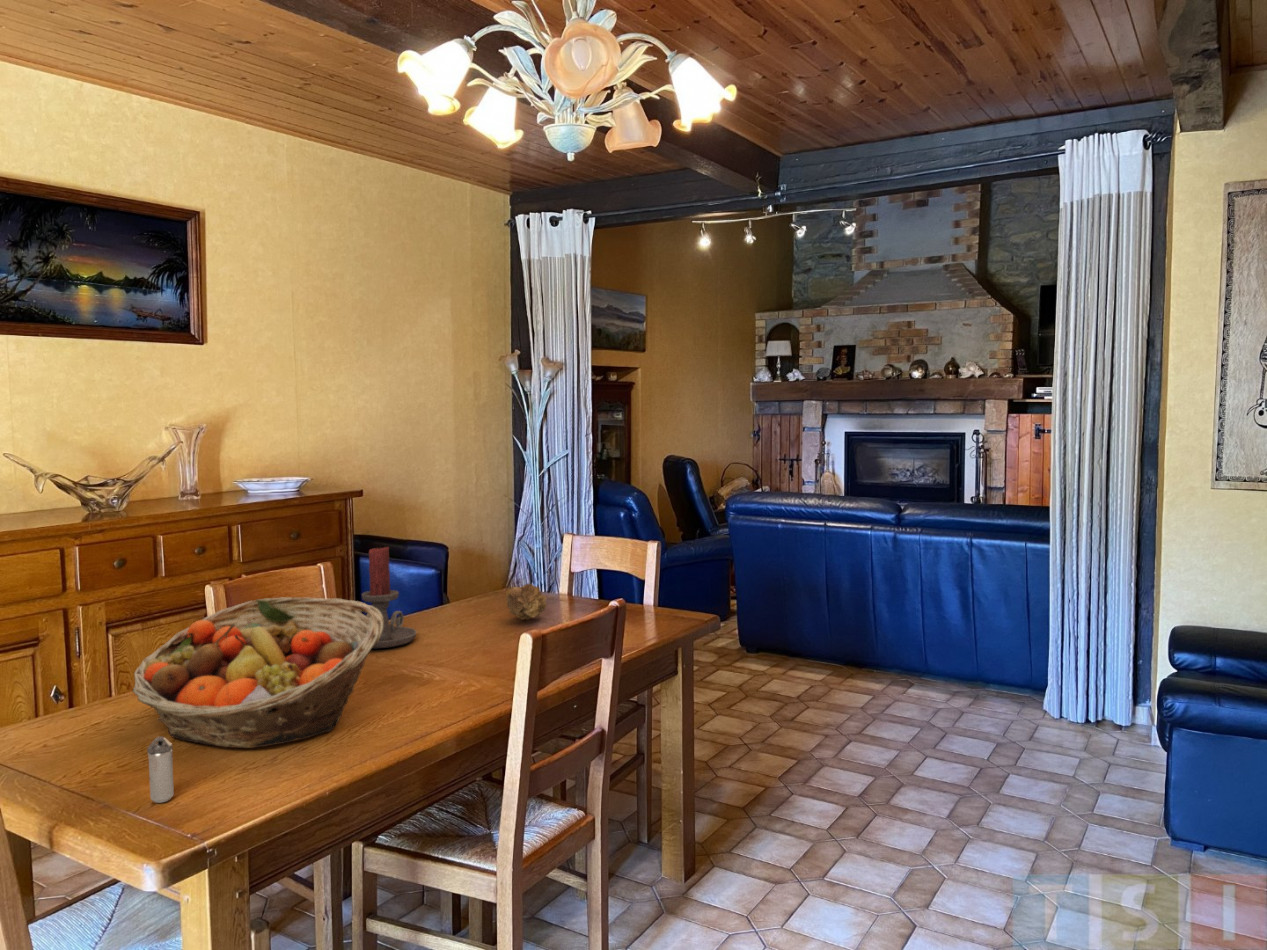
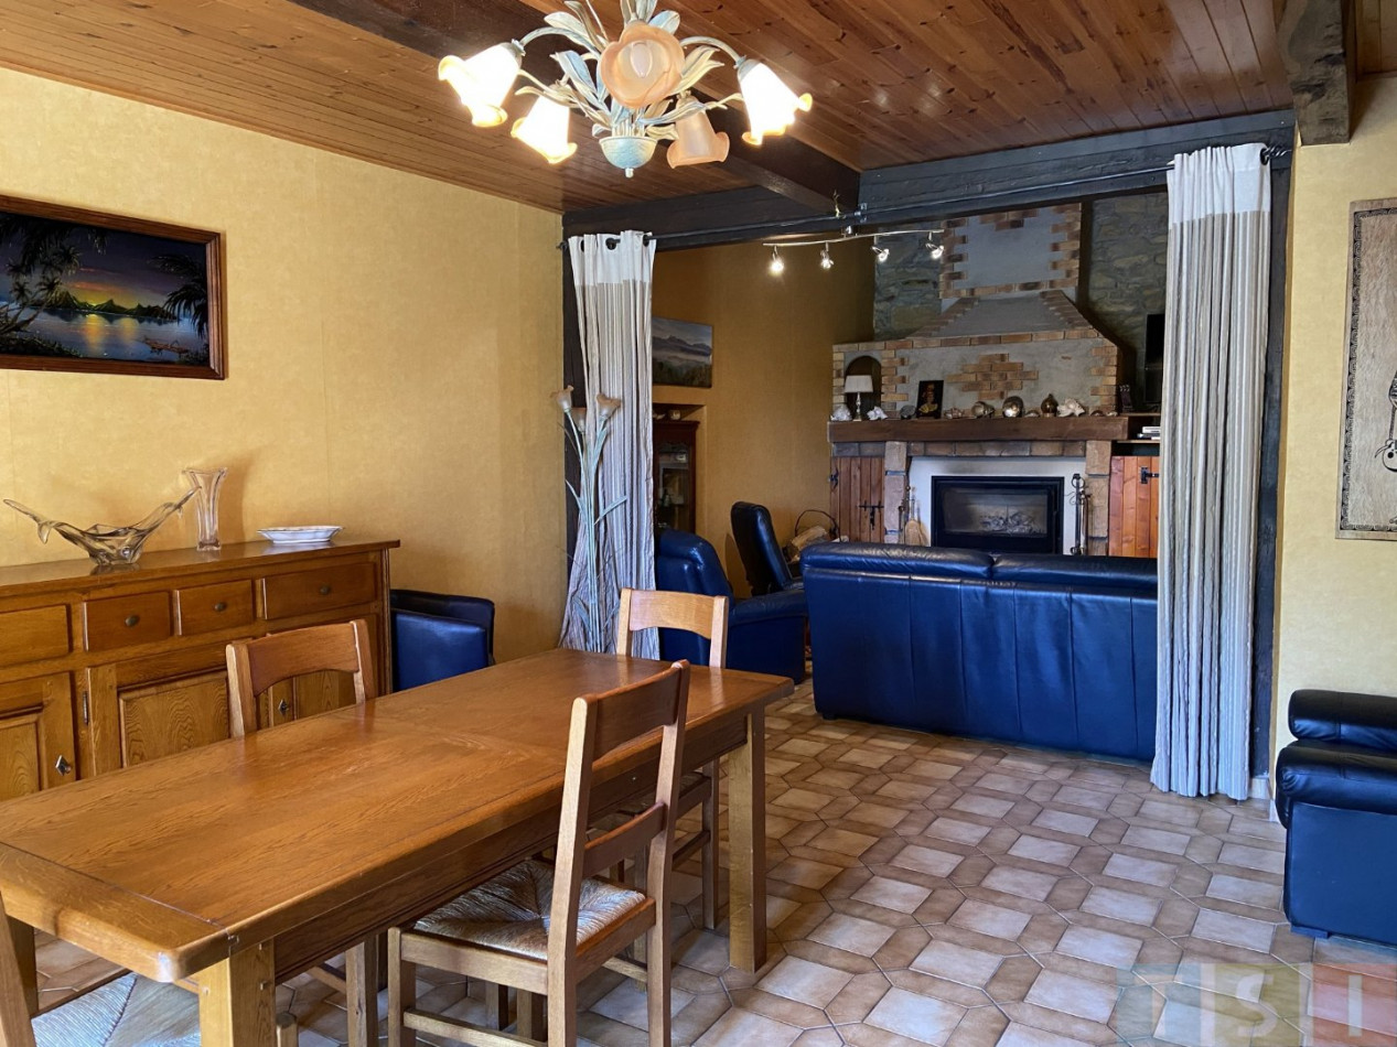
- flower (526, 601)
- candle holder (384, 592)
- shaker (161, 768)
- fruit basket (262, 666)
